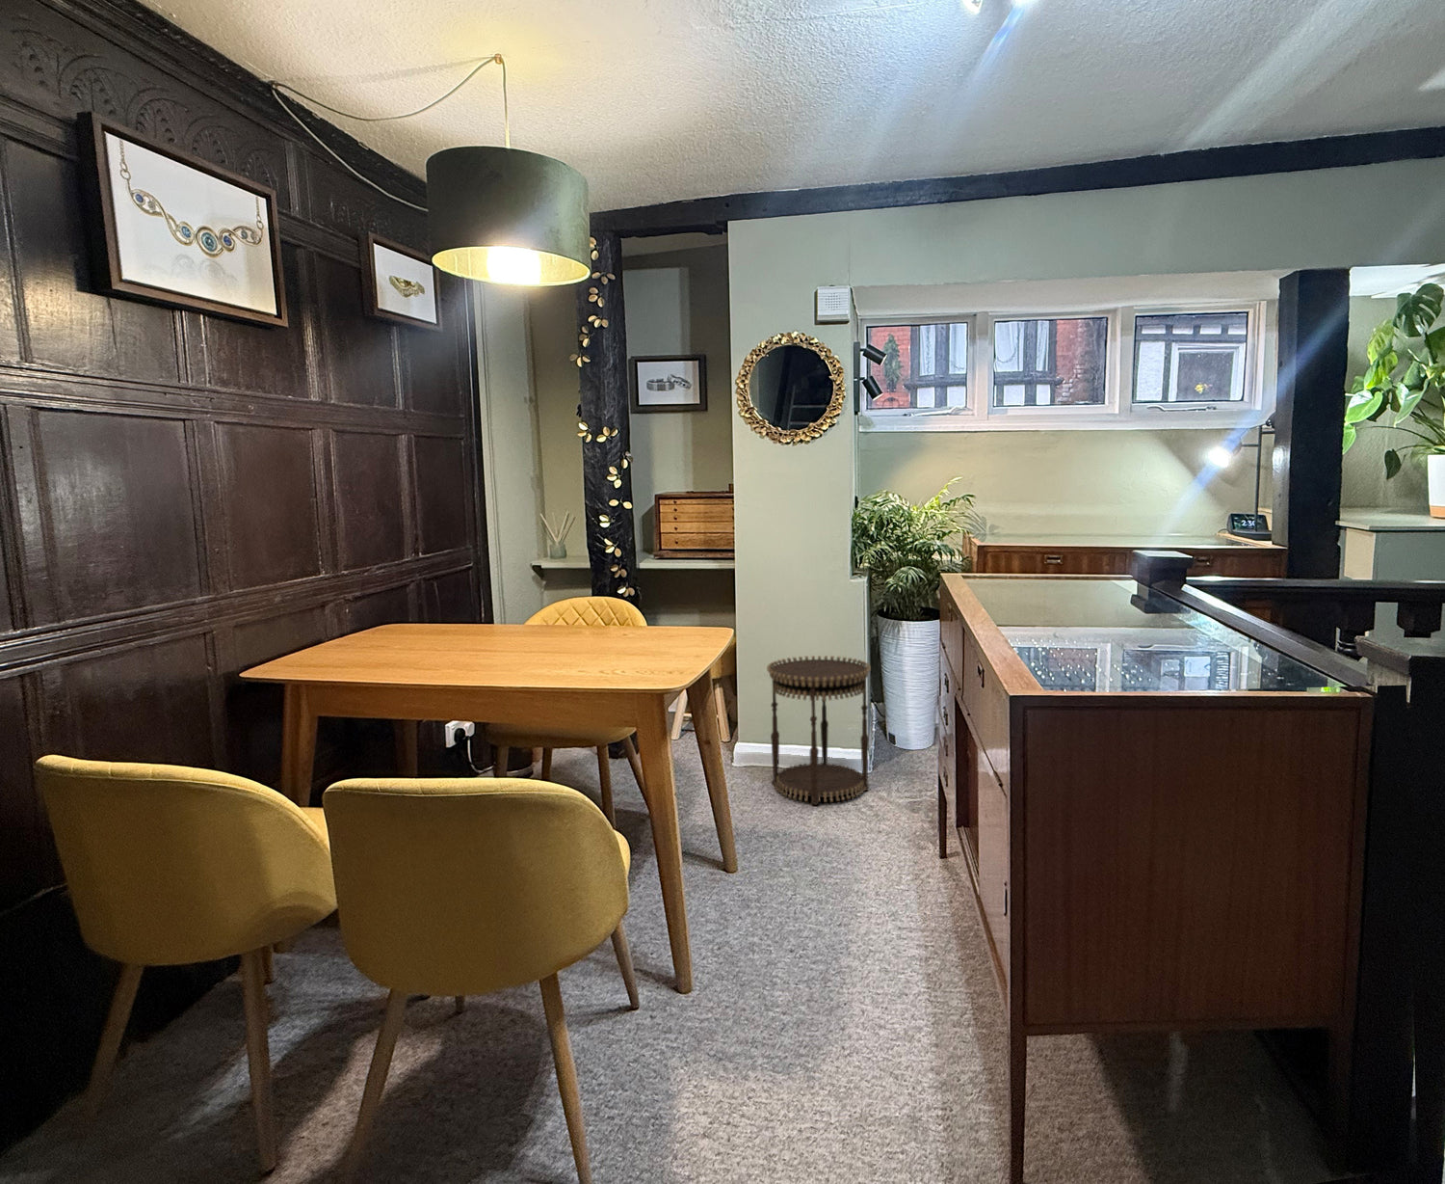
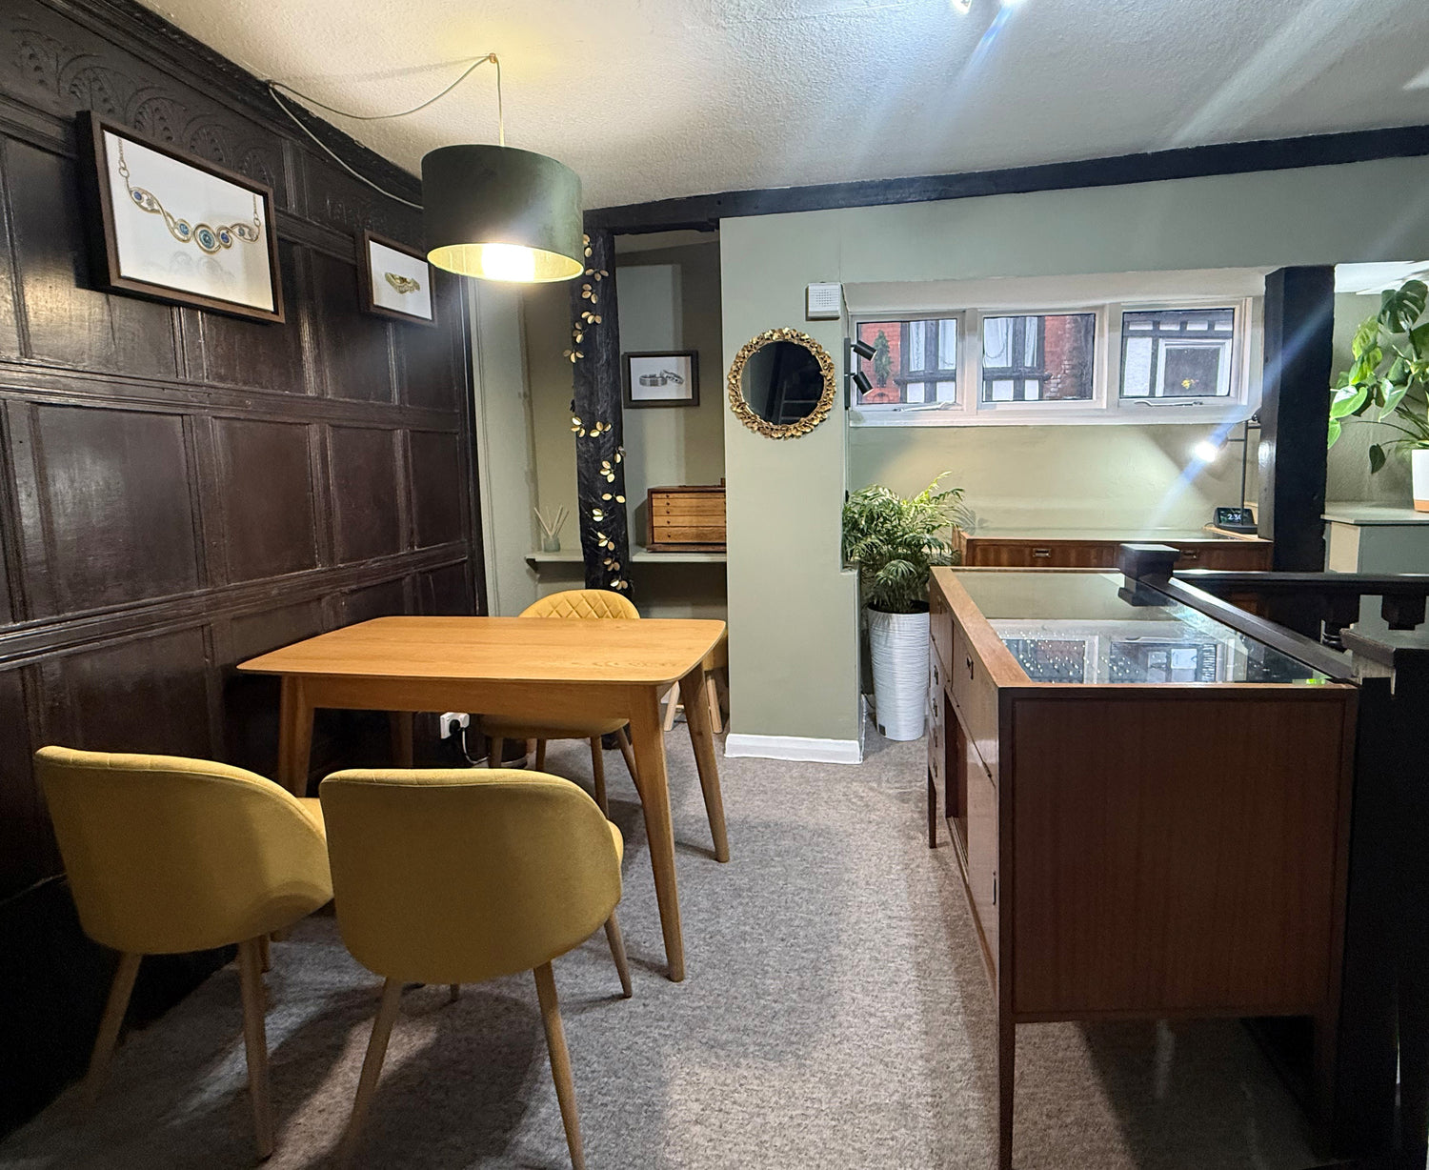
- side table (821, 726)
